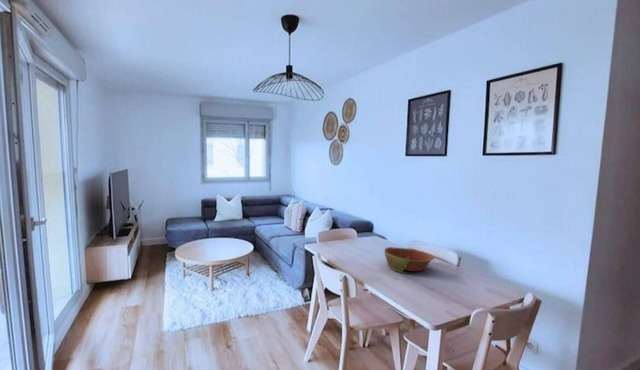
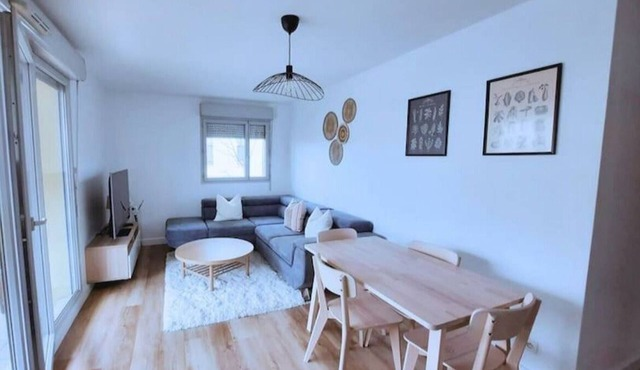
- bowl (408, 259)
